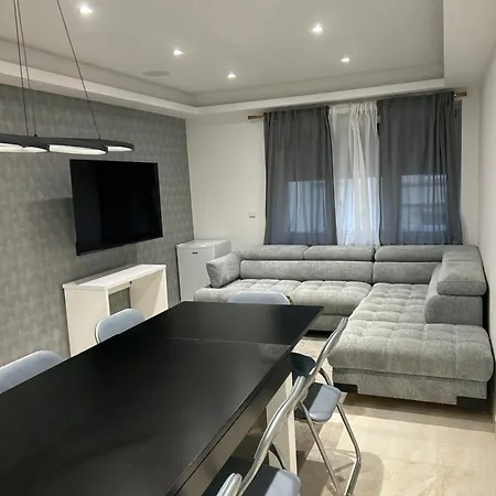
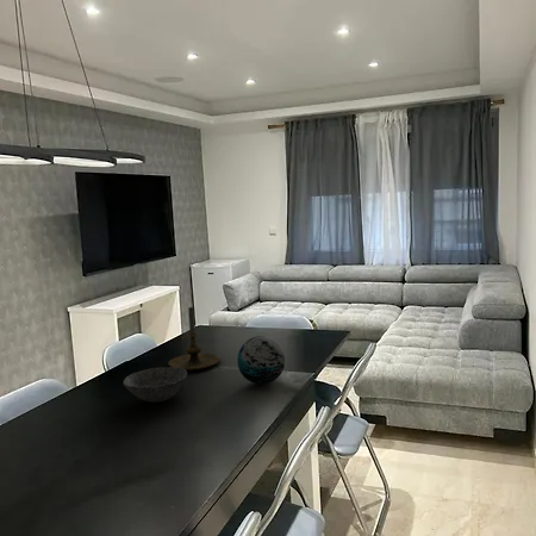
+ bowl (156, 387)
+ decorative orb (261, 360)
+ candle holder (192, 335)
